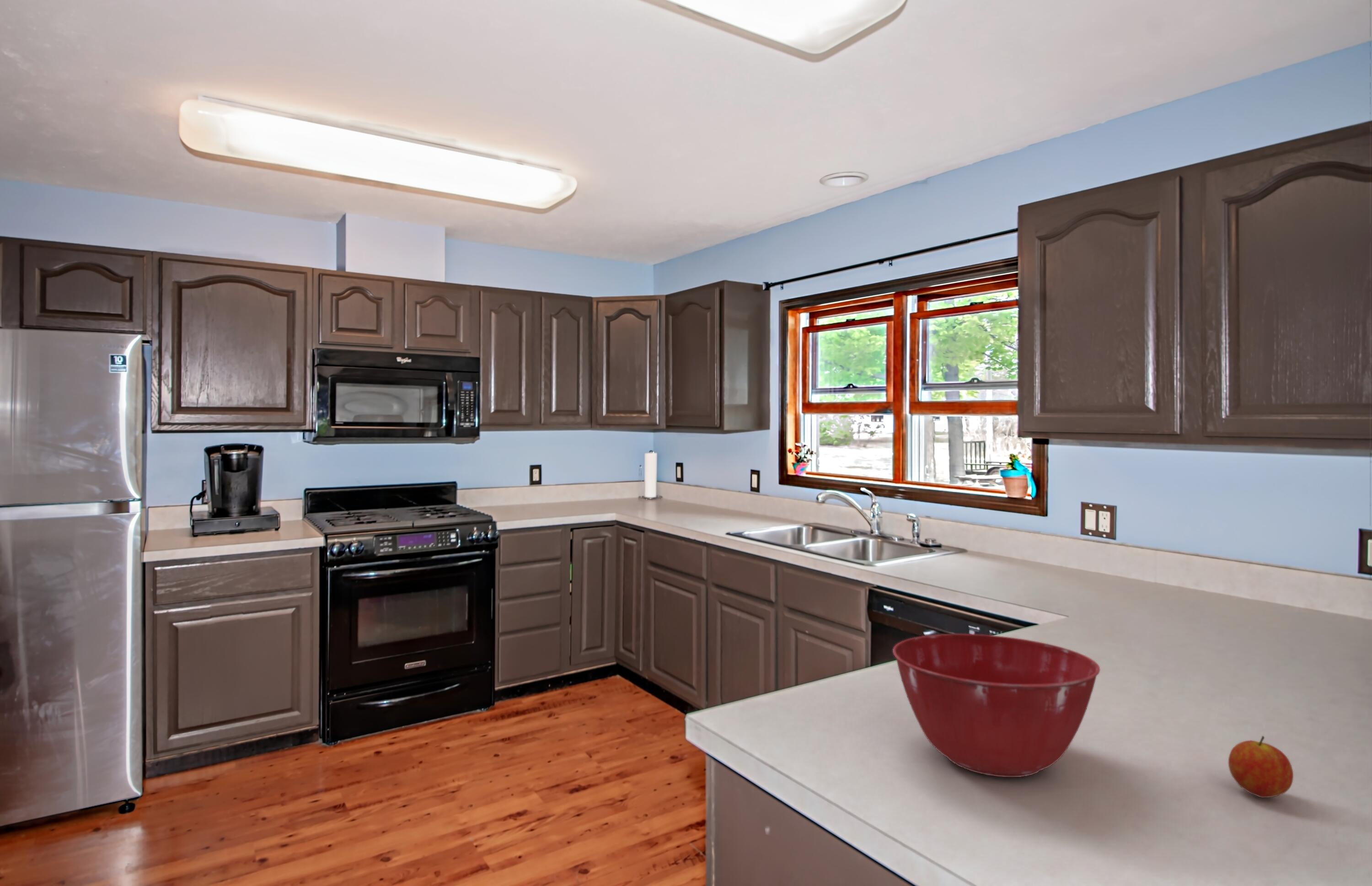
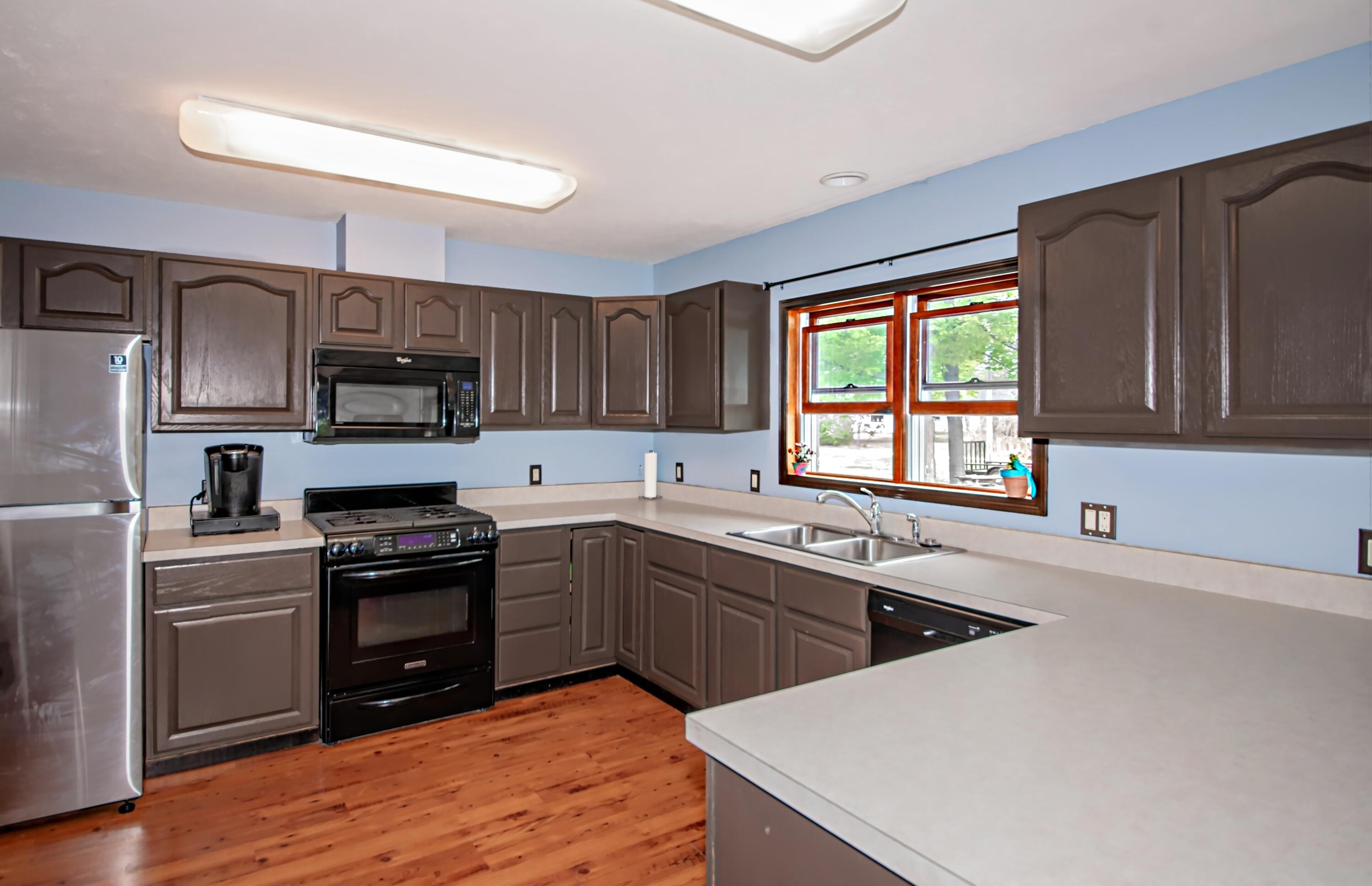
- mixing bowl (991, 706)
- fruit (1260, 765)
